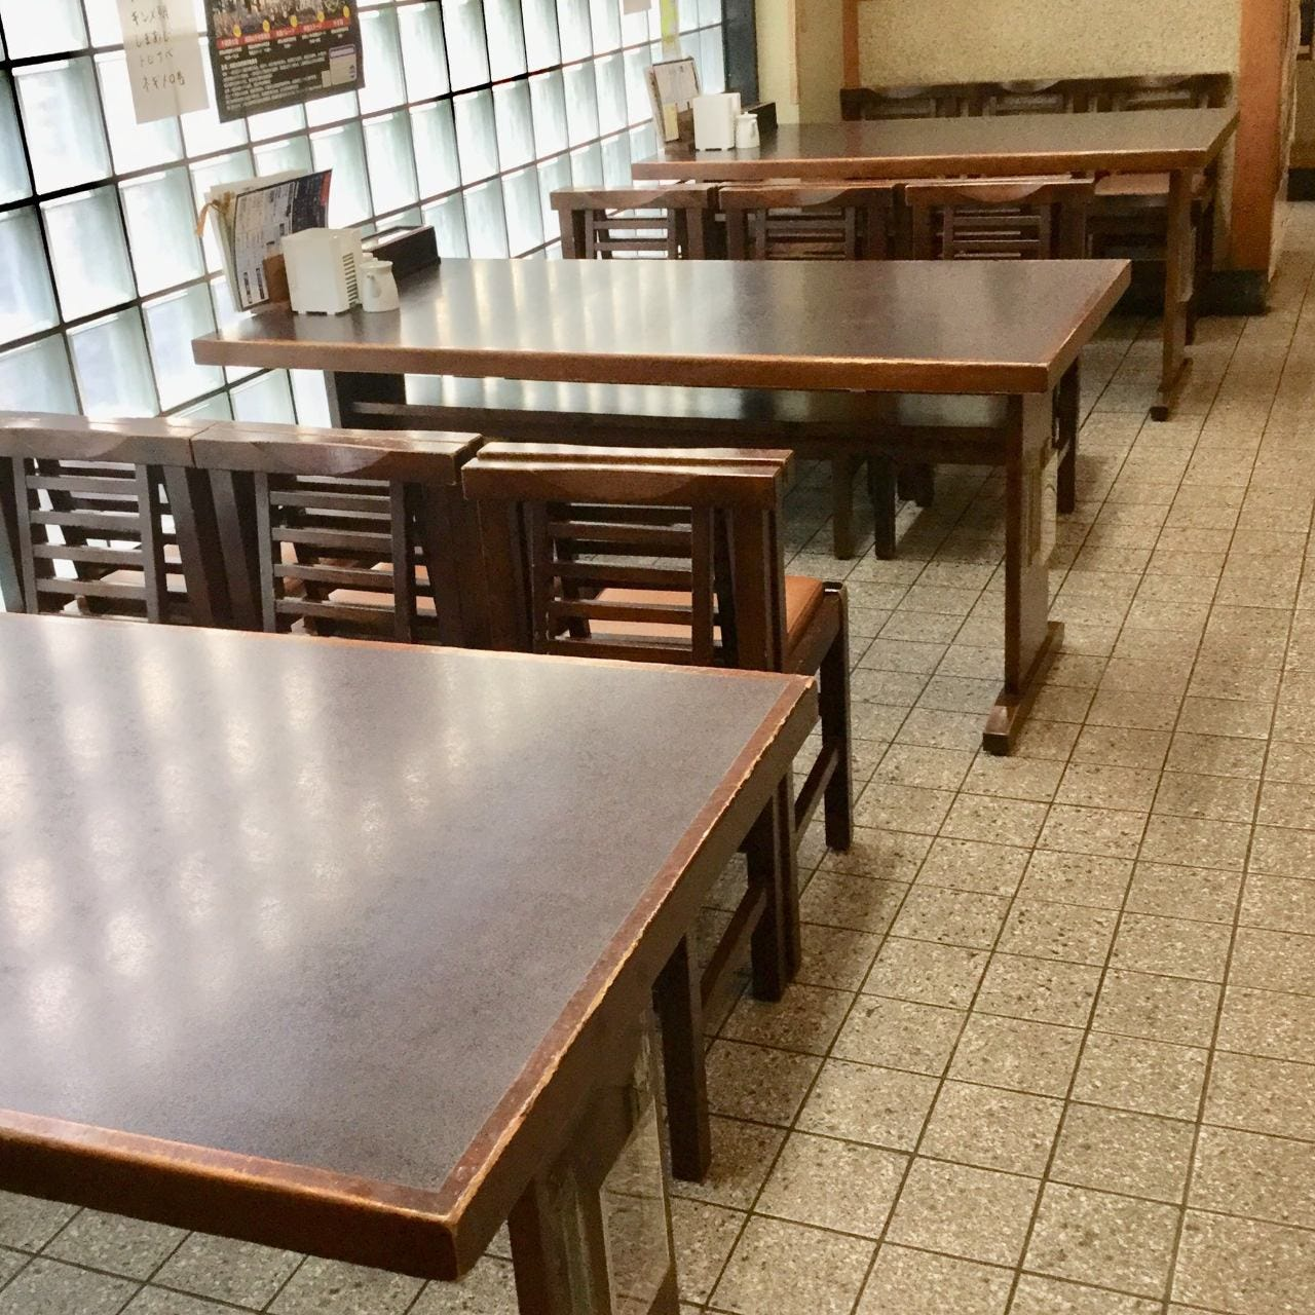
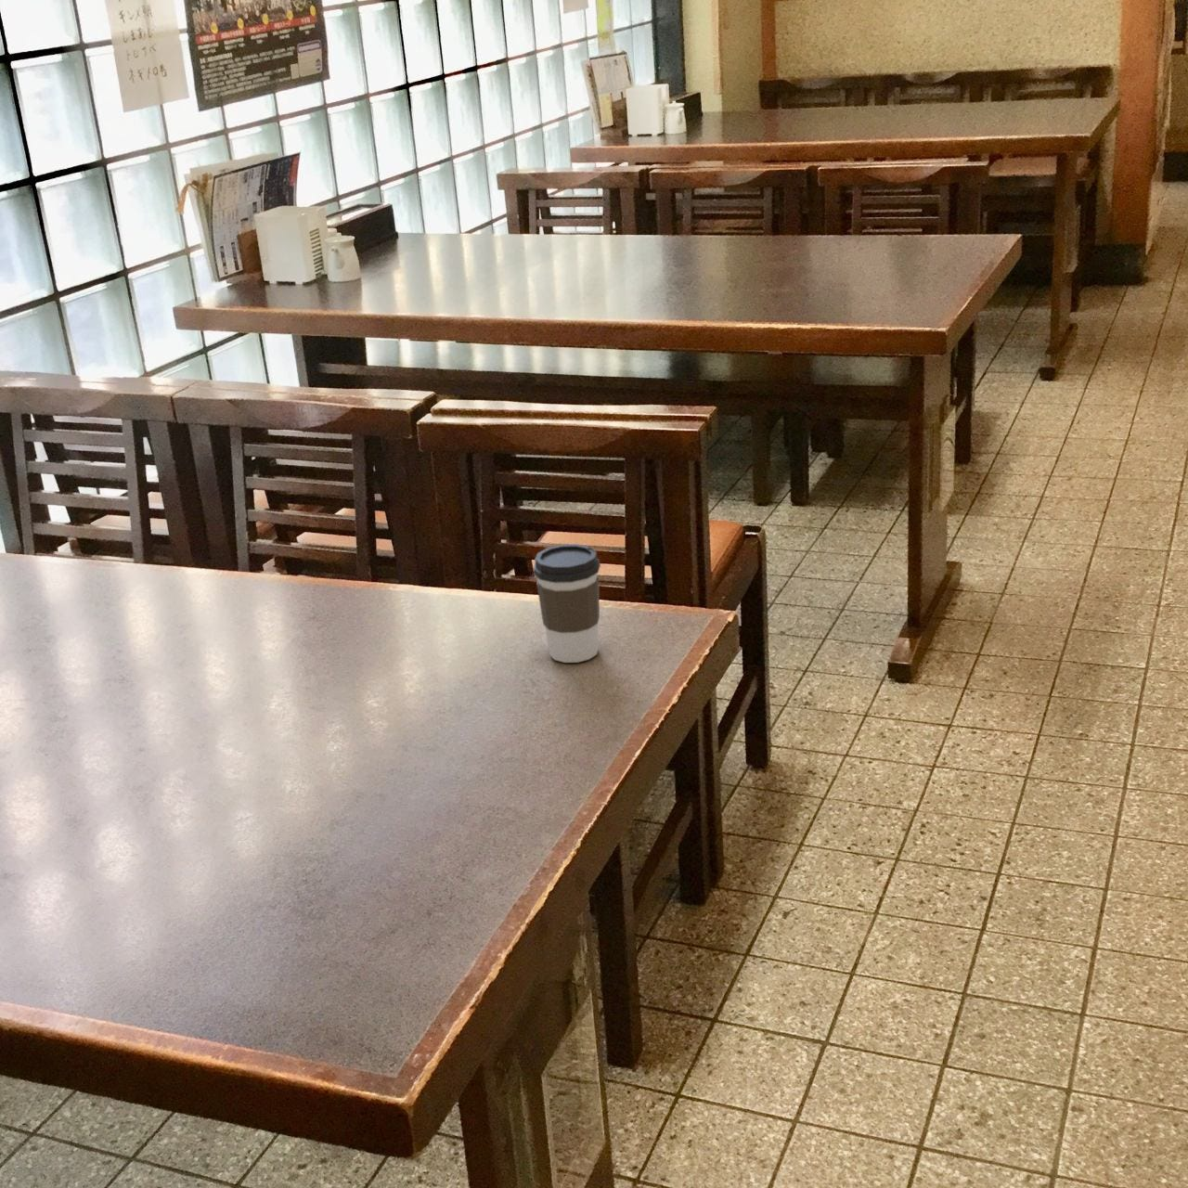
+ coffee cup (570, 604)
